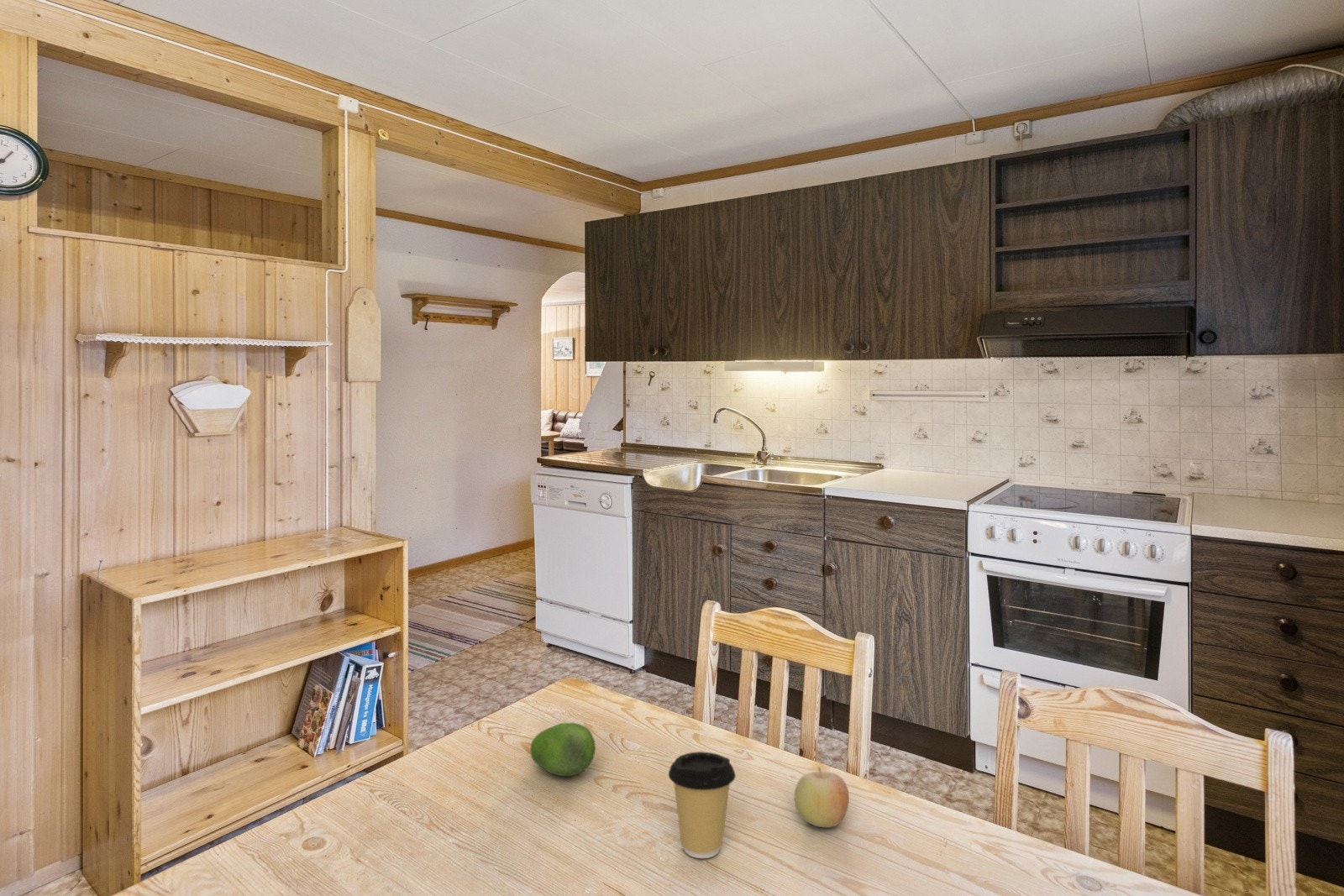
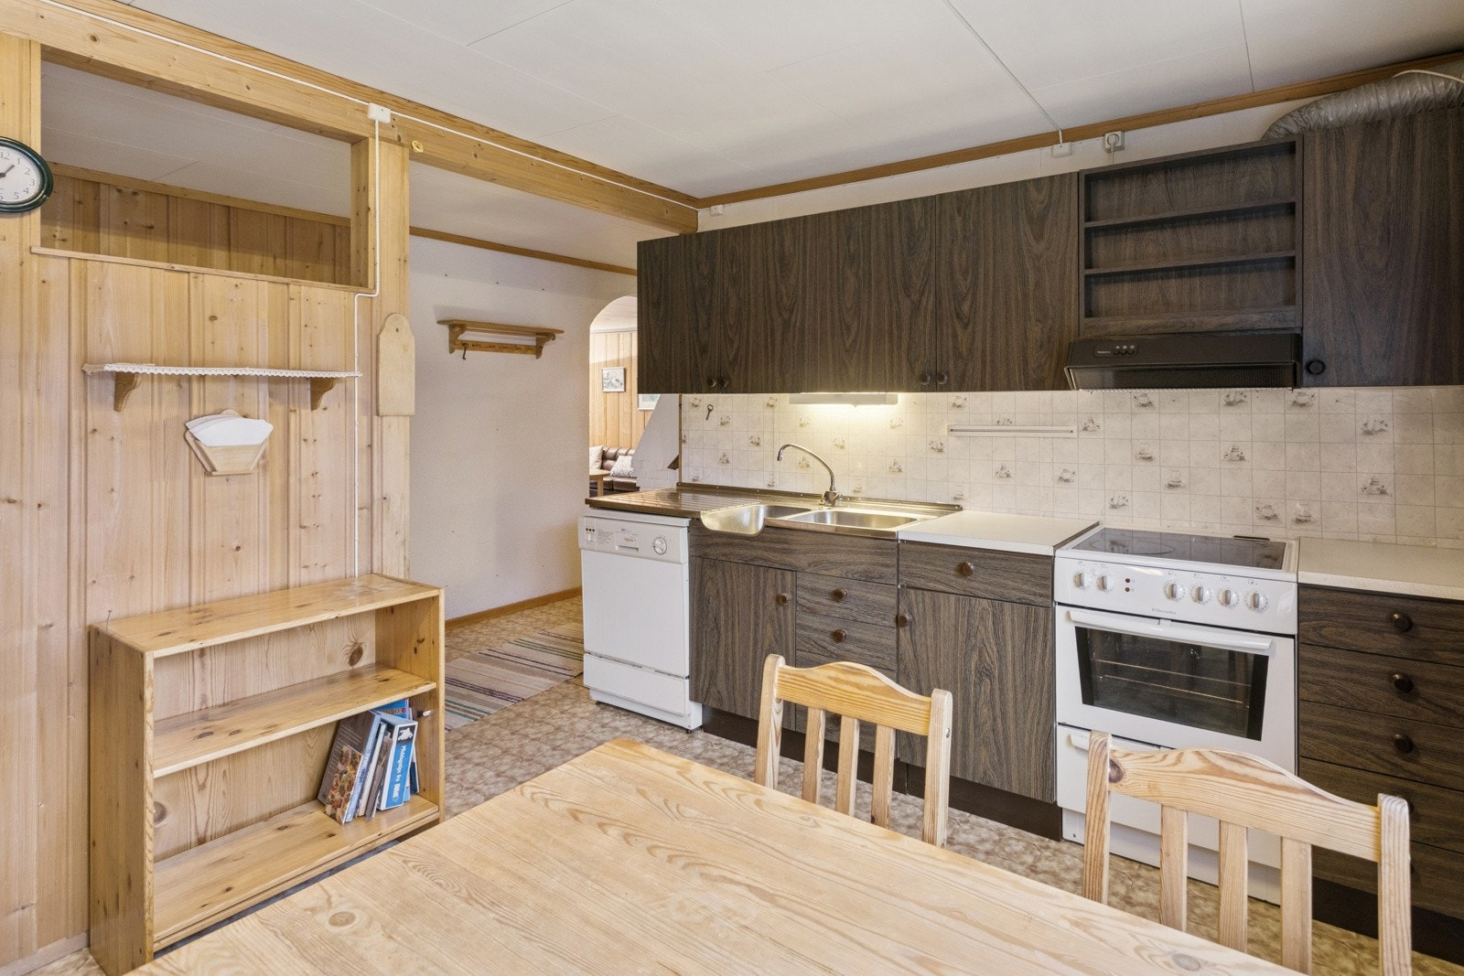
- fruit (822, 794)
- fruit (561, 748)
- coffee cup (701, 804)
